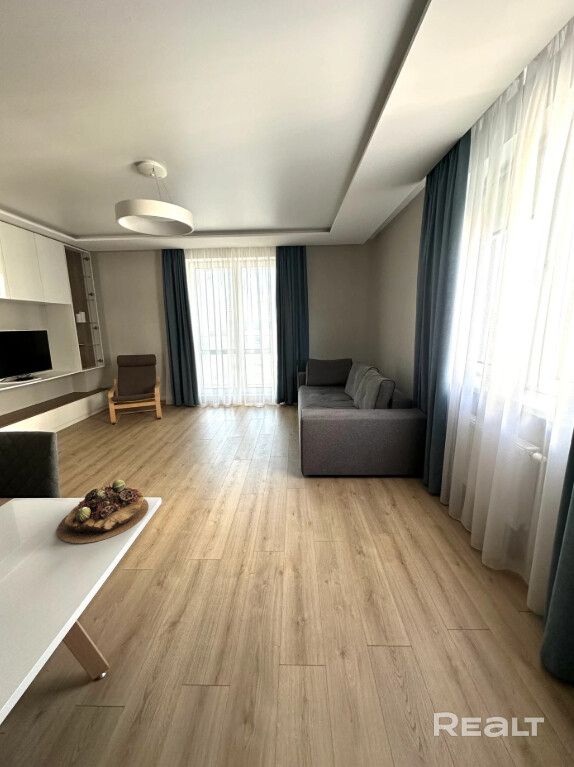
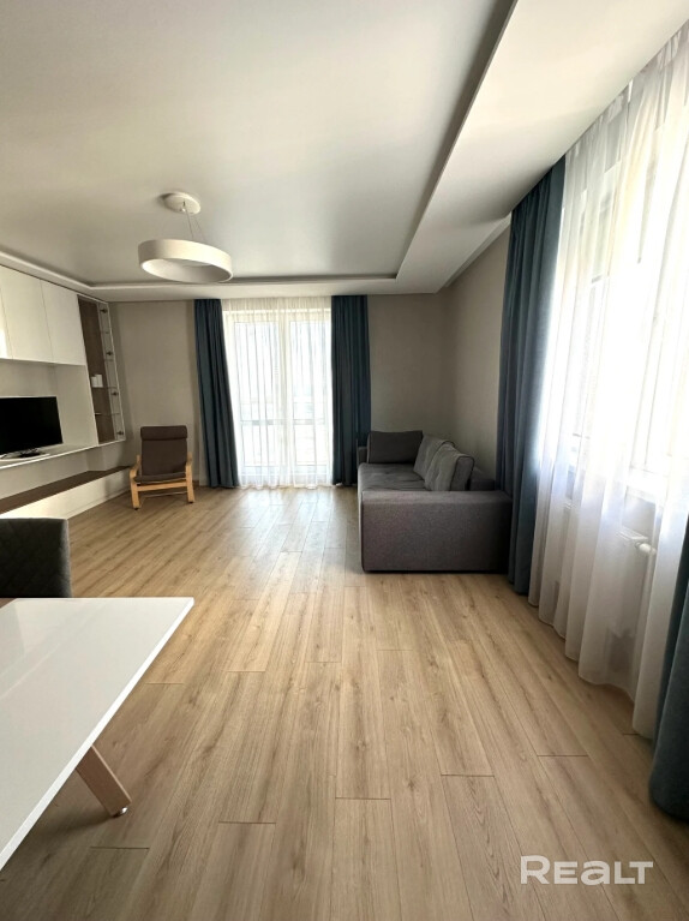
- succulent plant (103, 503)
